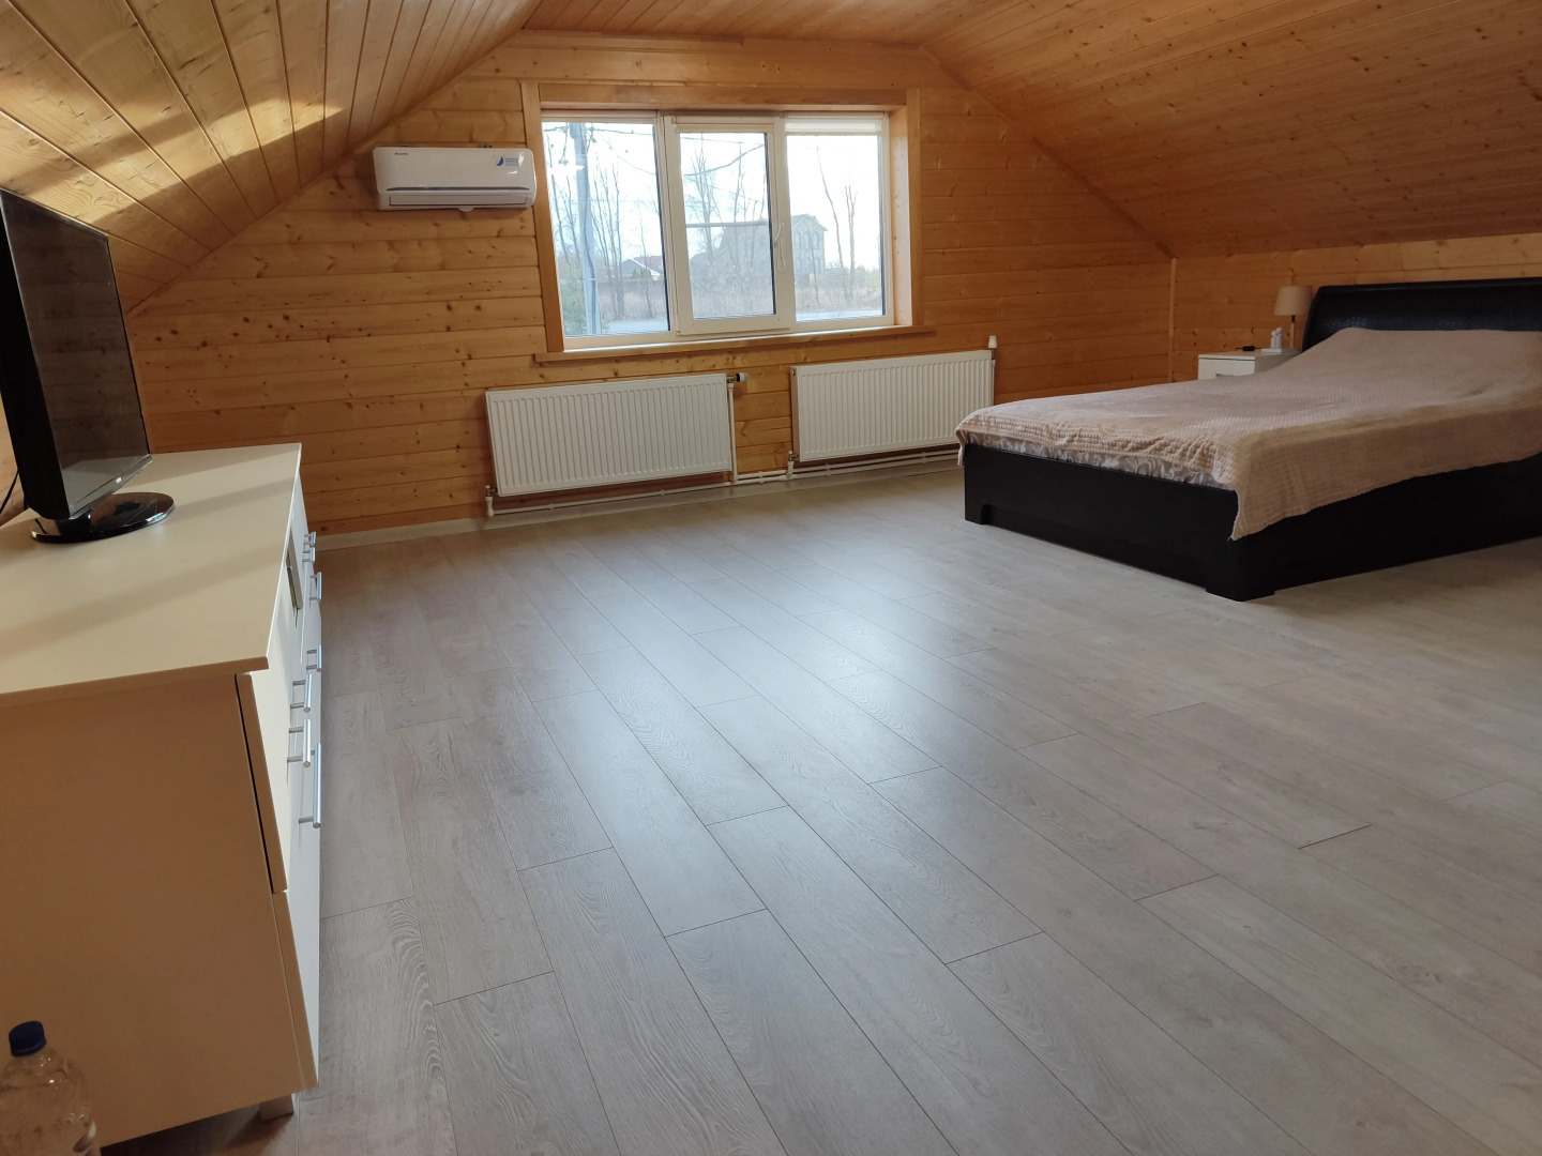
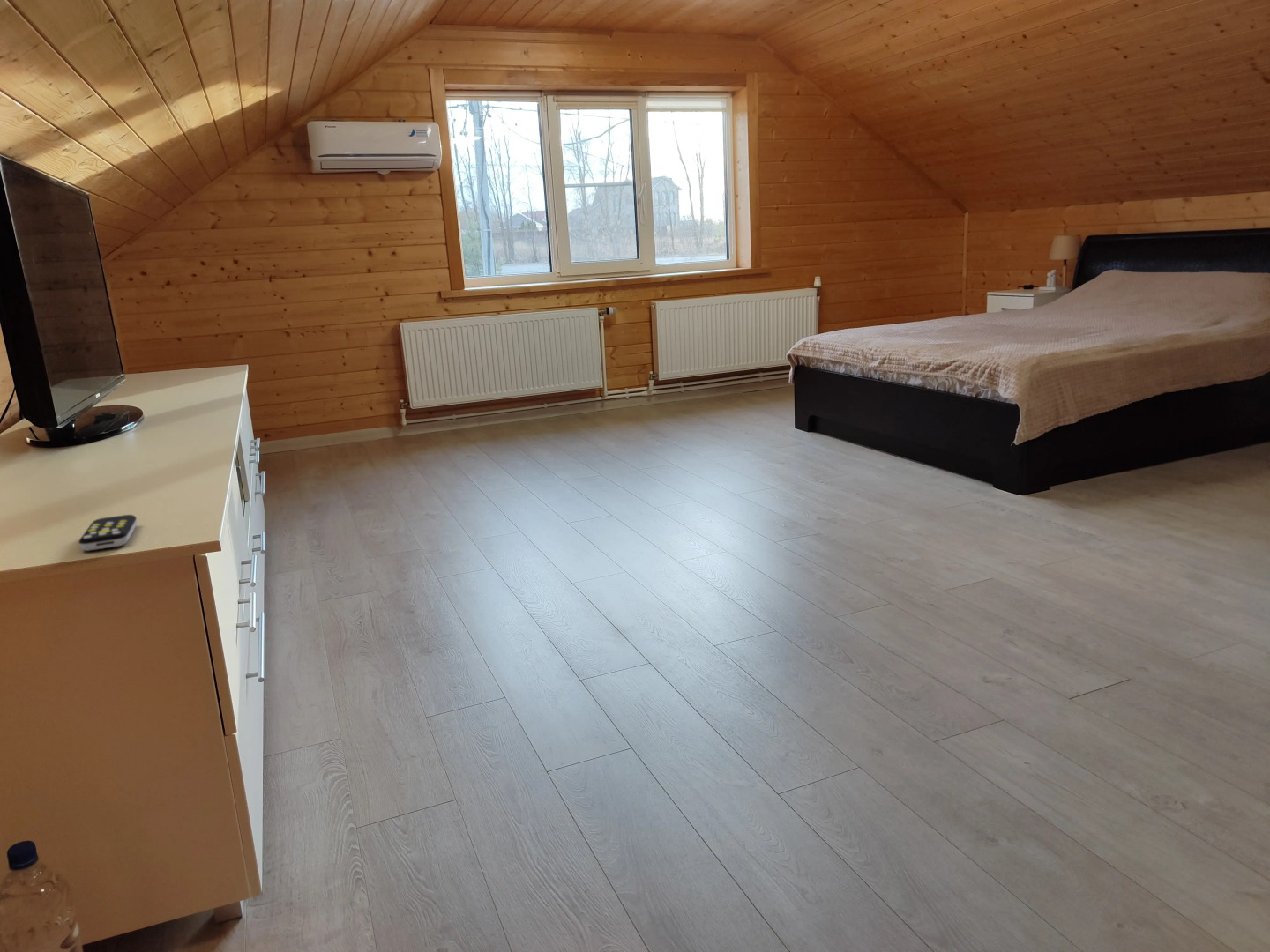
+ remote control (108, 531)
